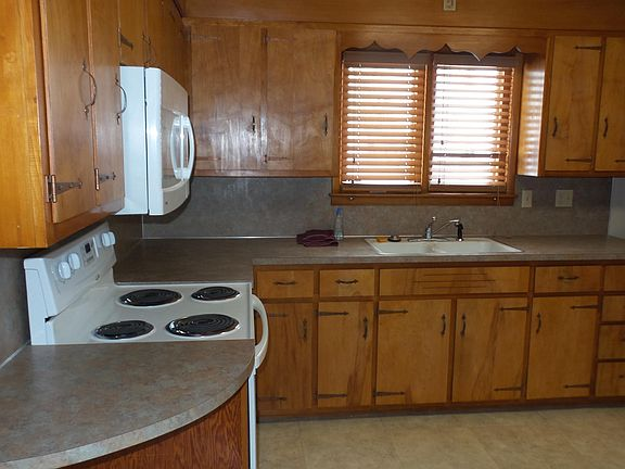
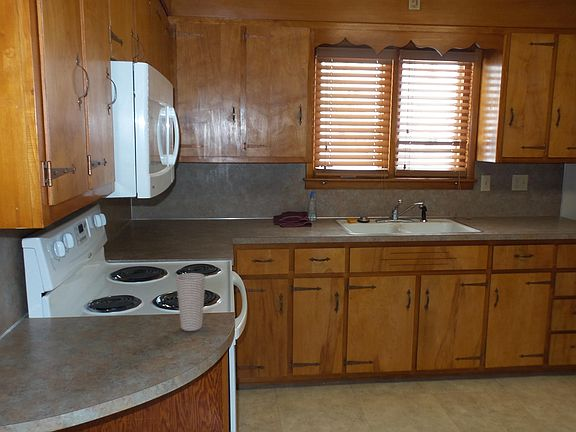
+ cup (191, 302)
